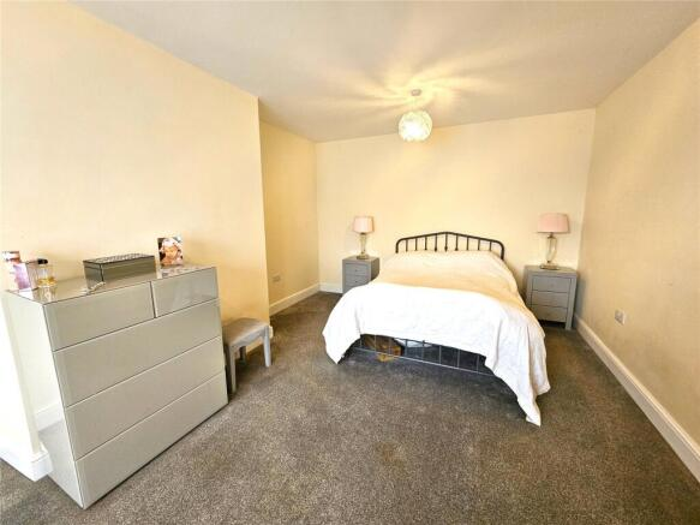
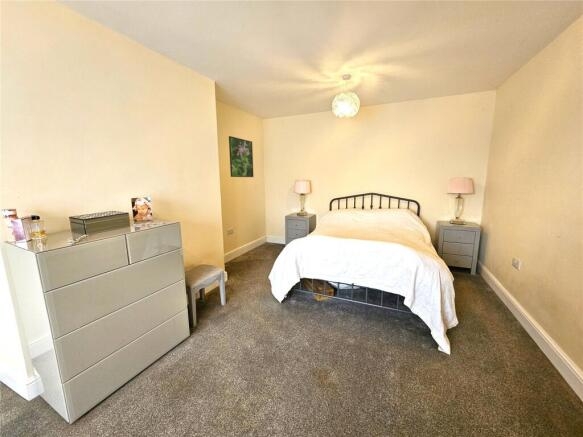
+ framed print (242, 158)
